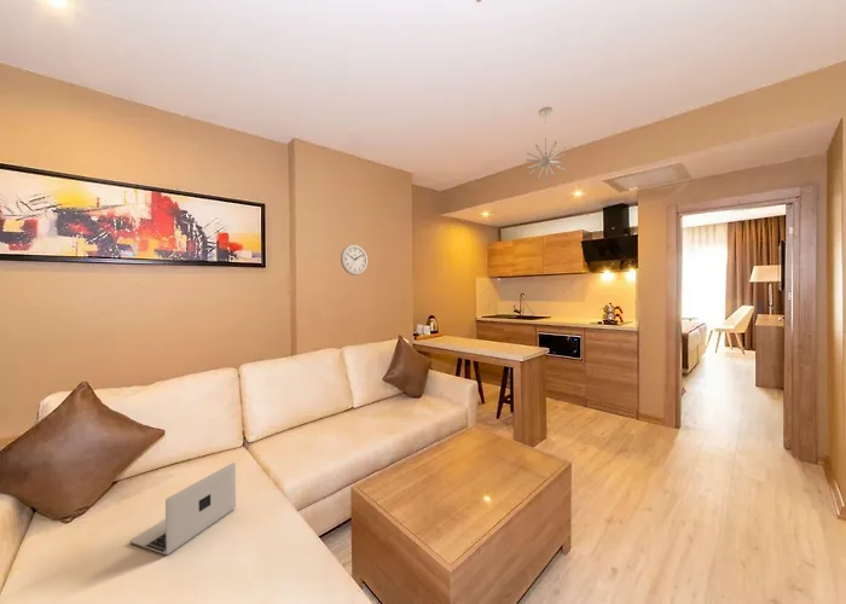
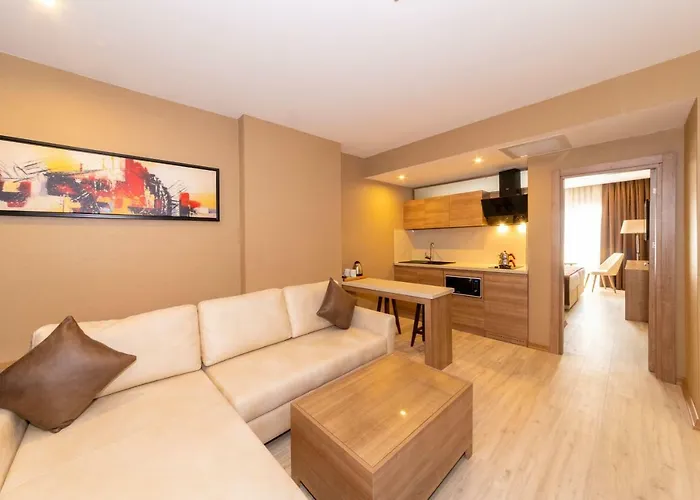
- wall clock (354, 260)
- laptop (186, 499)
- pendant light (545, 145)
